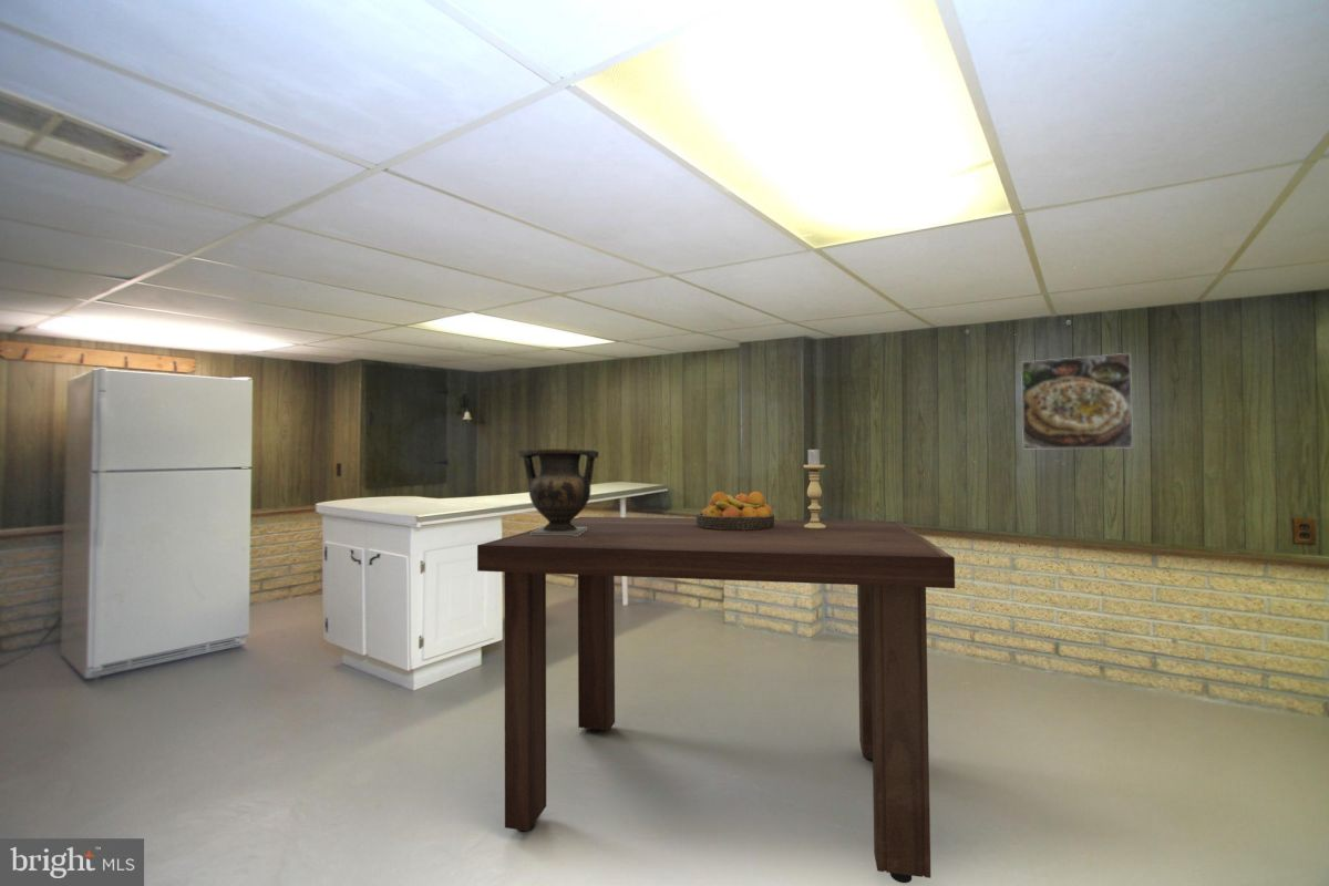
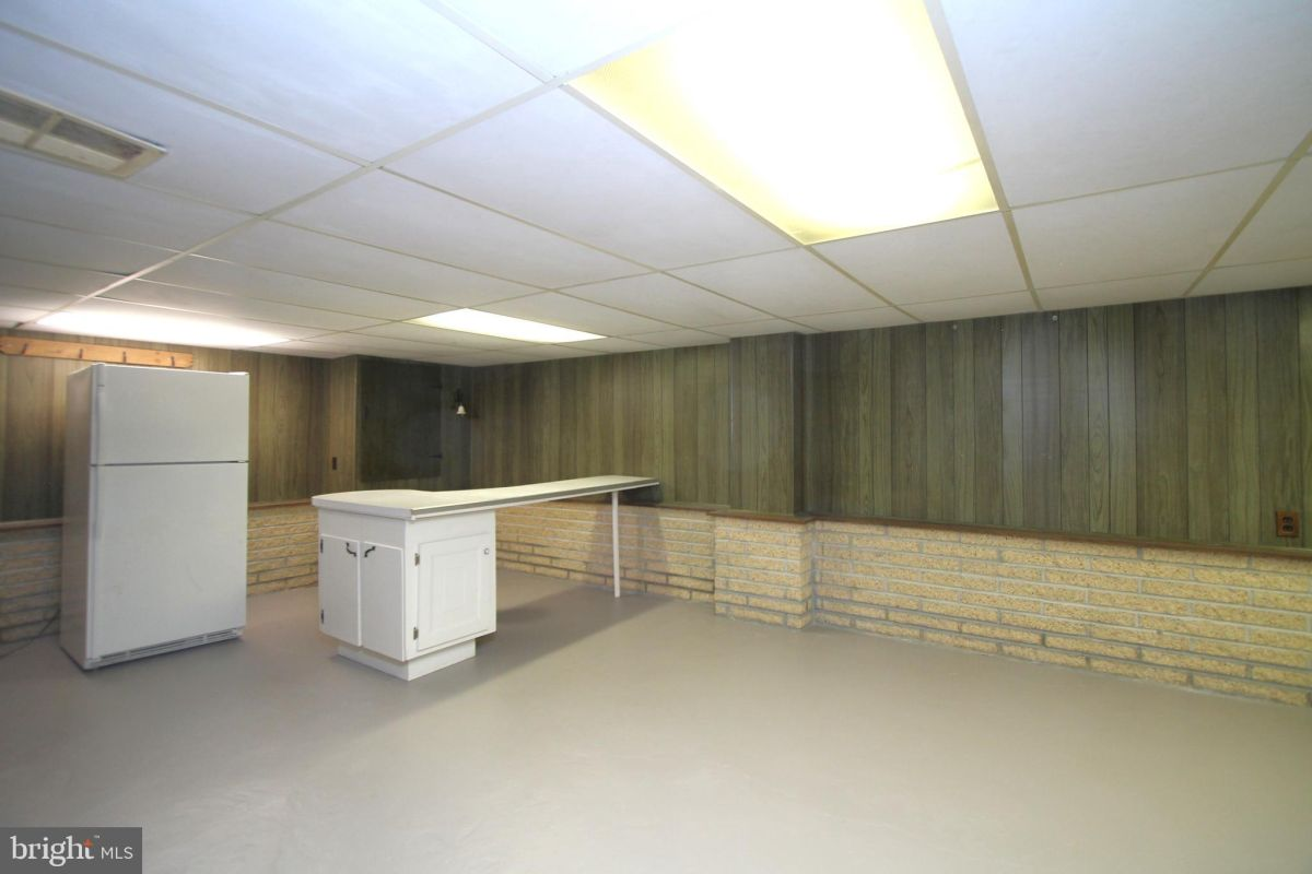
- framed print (1074, 403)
- dining table (718, 579)
- candle holder (814, 486)
- vase (559, 490)
- fruit bowl (734, 508)
